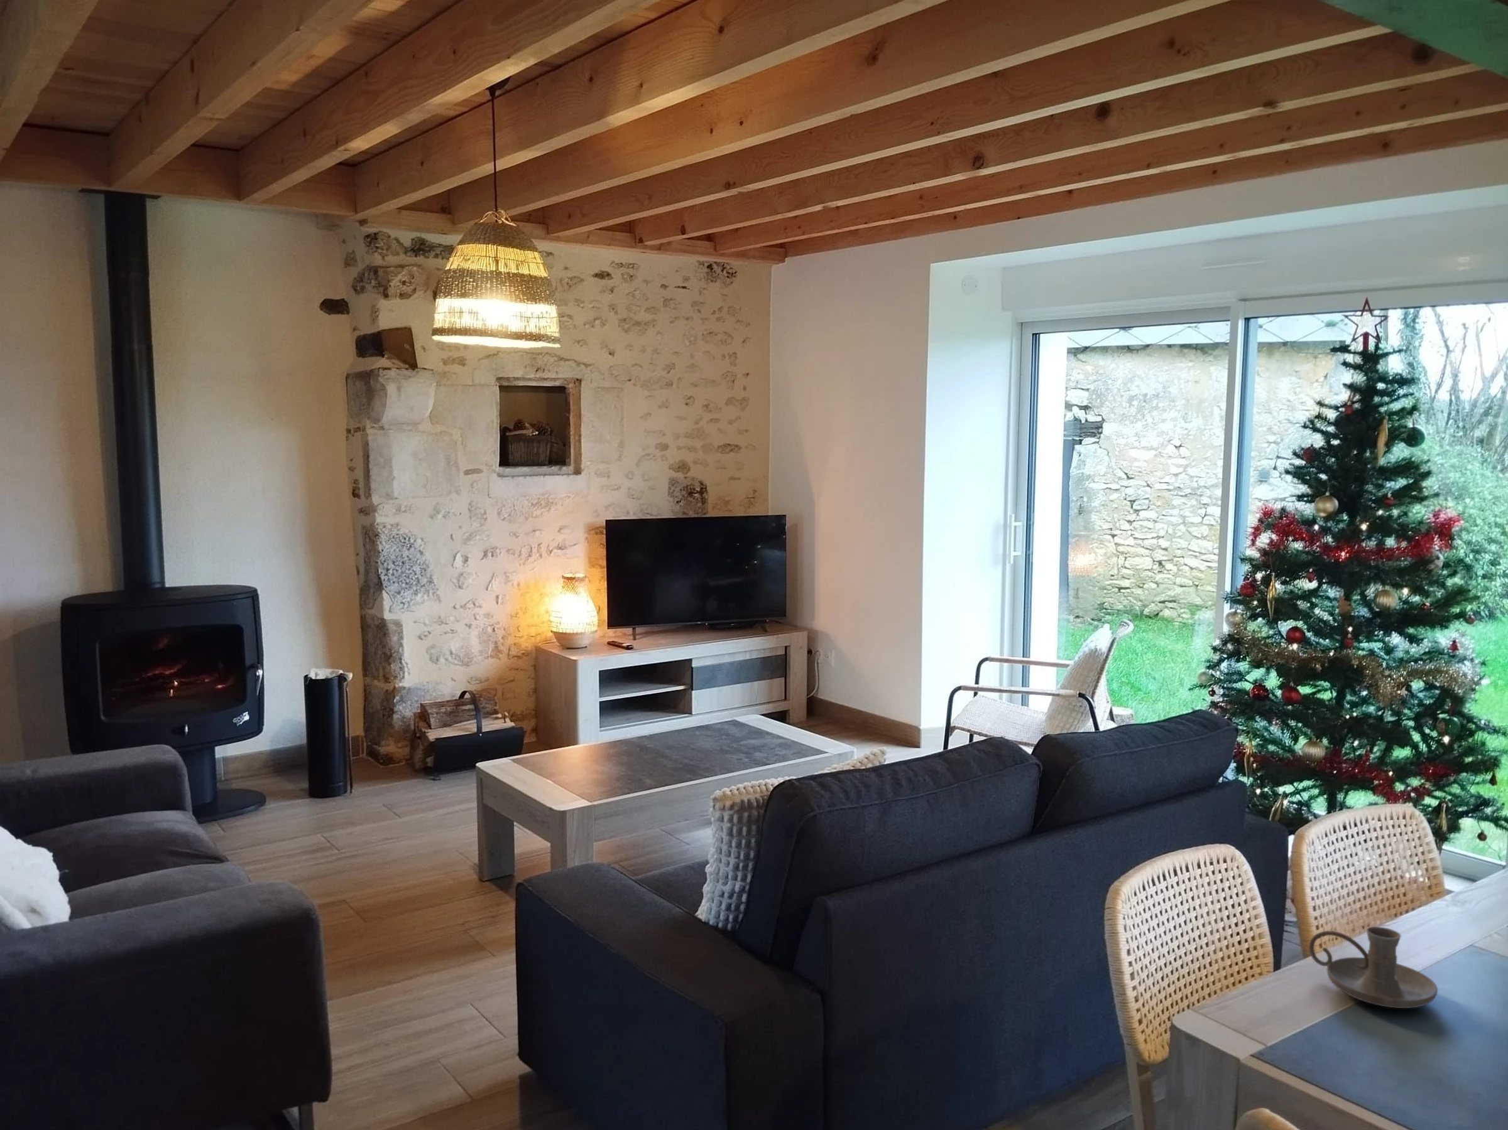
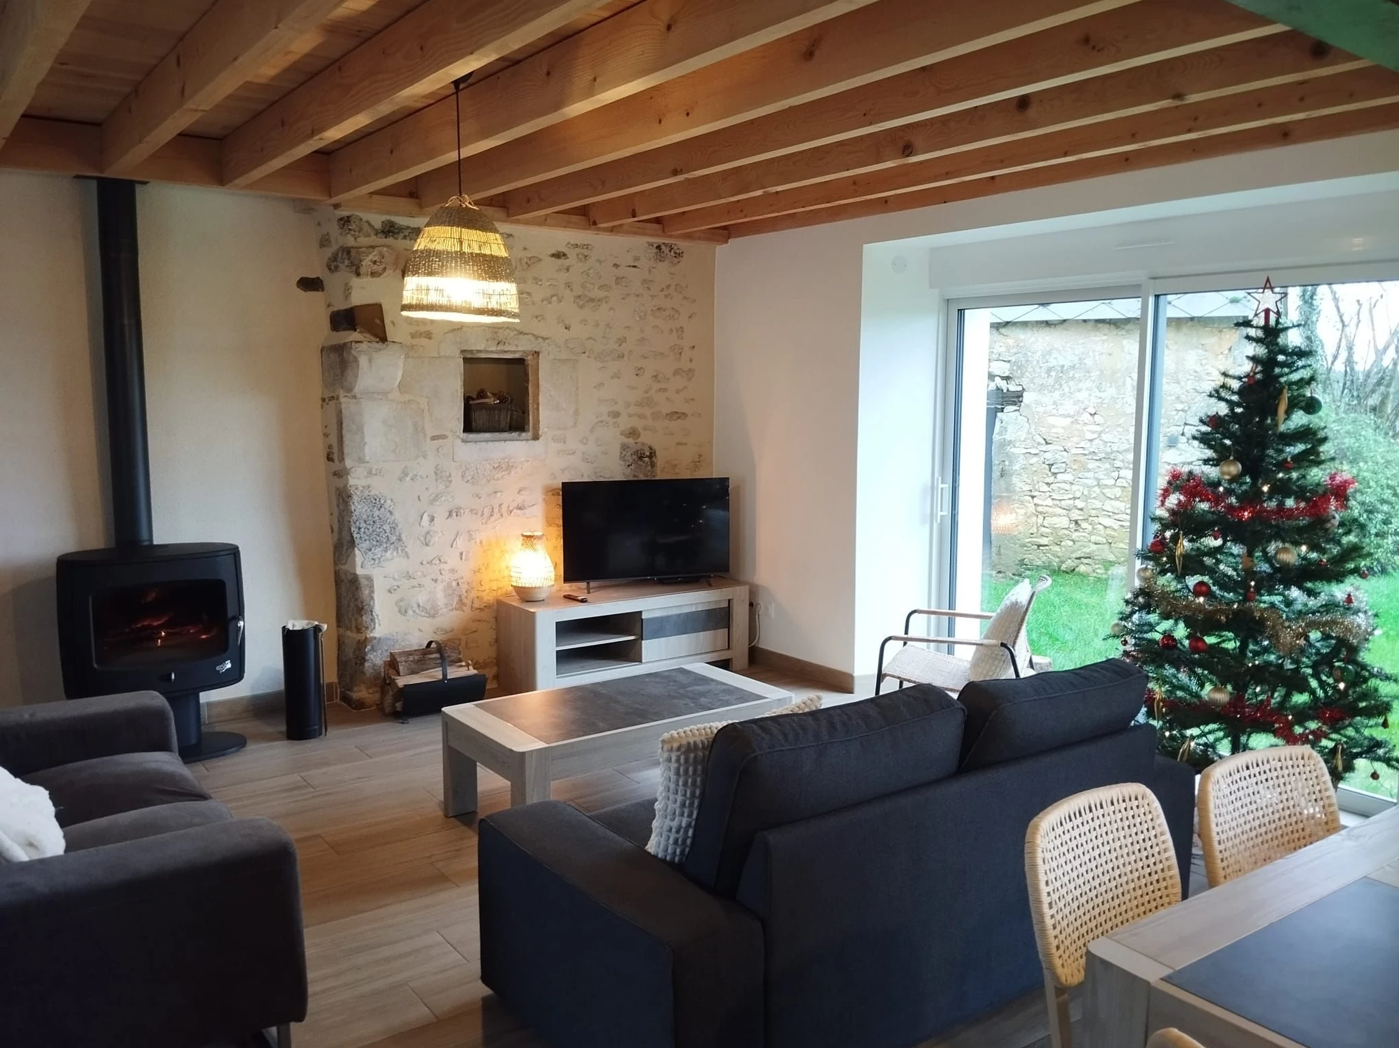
- candle holder (1370, 960)
